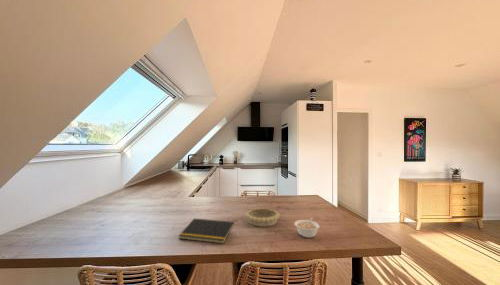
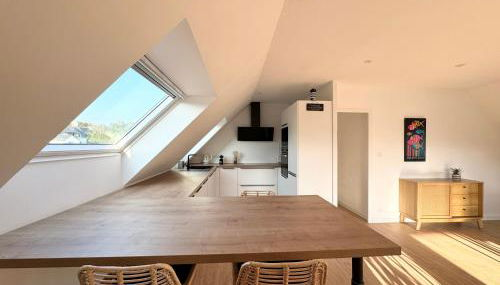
- notepad (207, 229)
- legume (306, 227)
- decorative bowl (262, 217)
